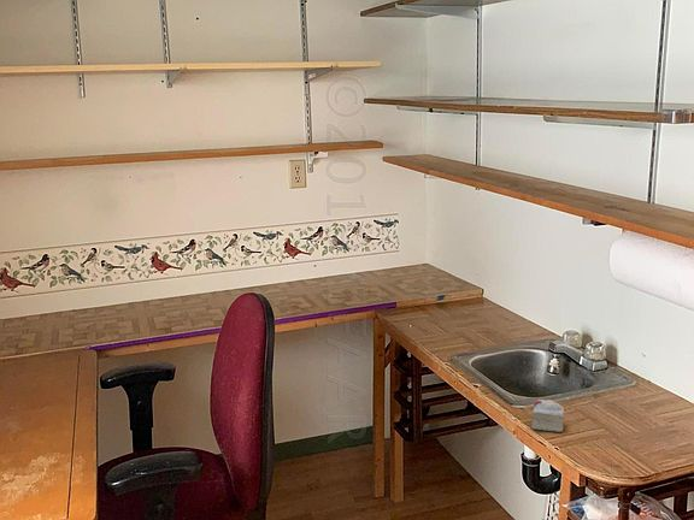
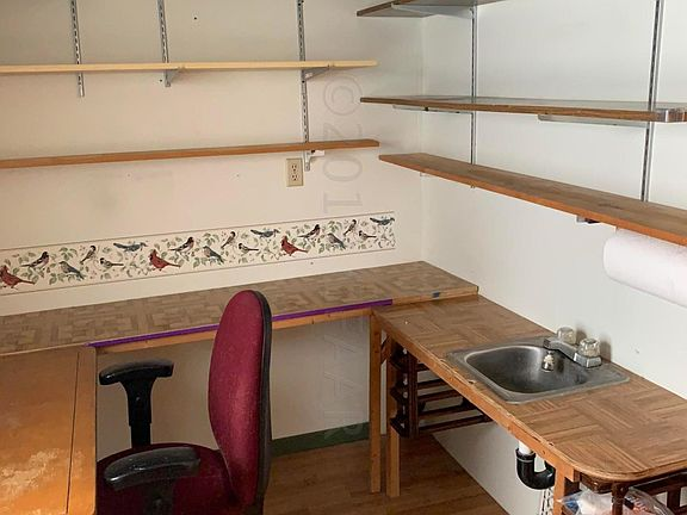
- cake slice (547, 414)
